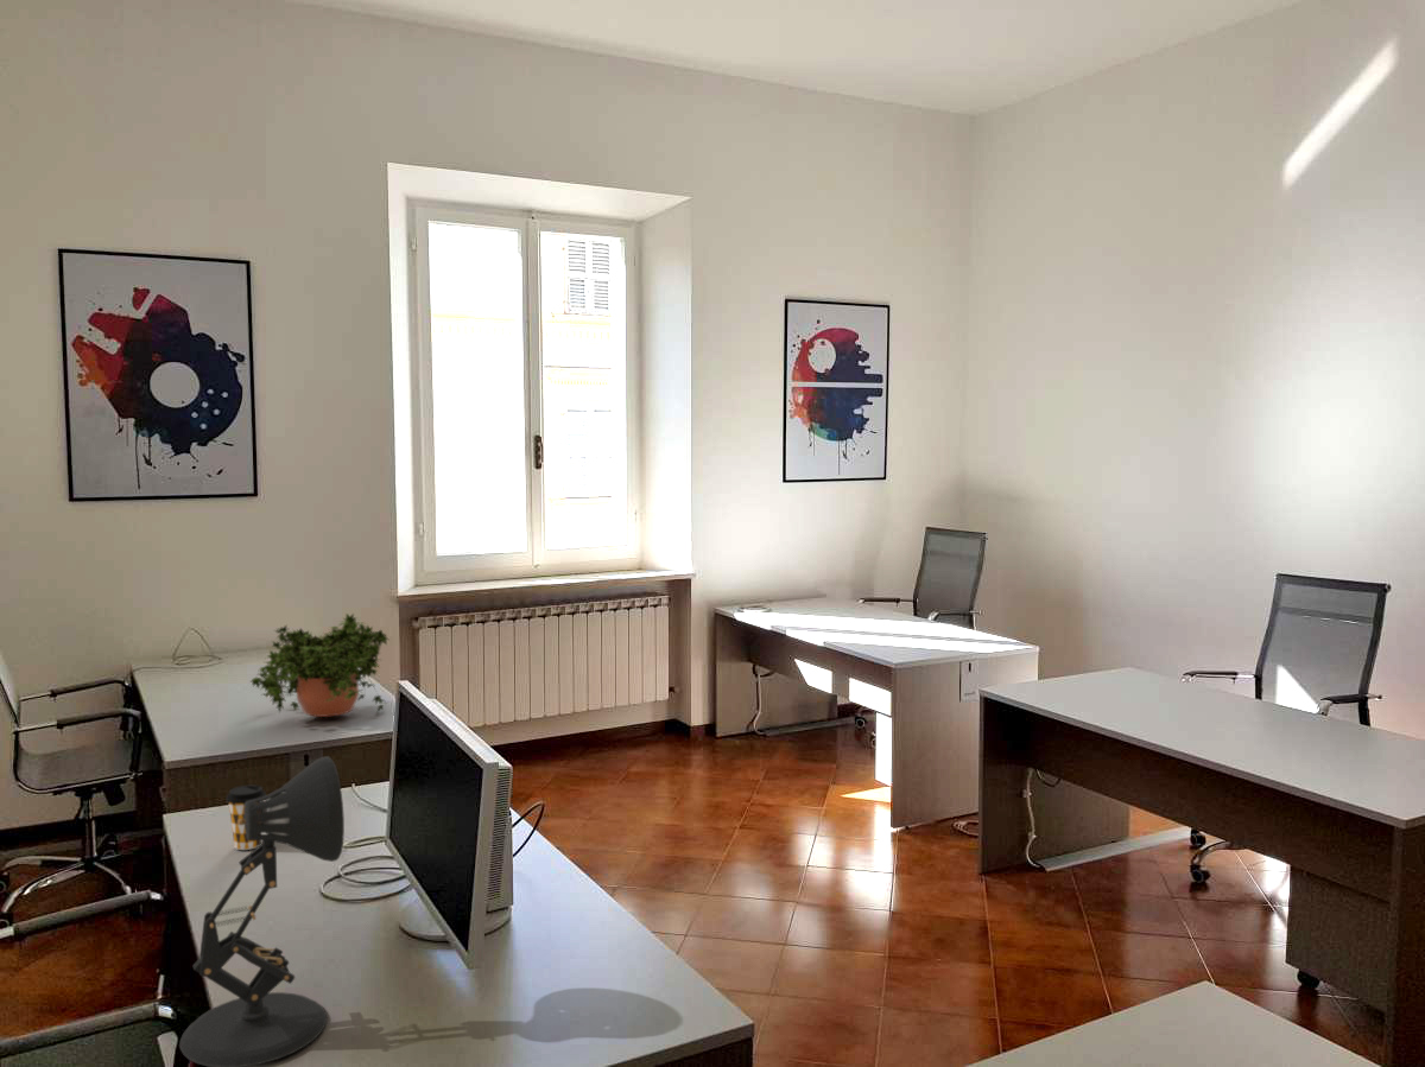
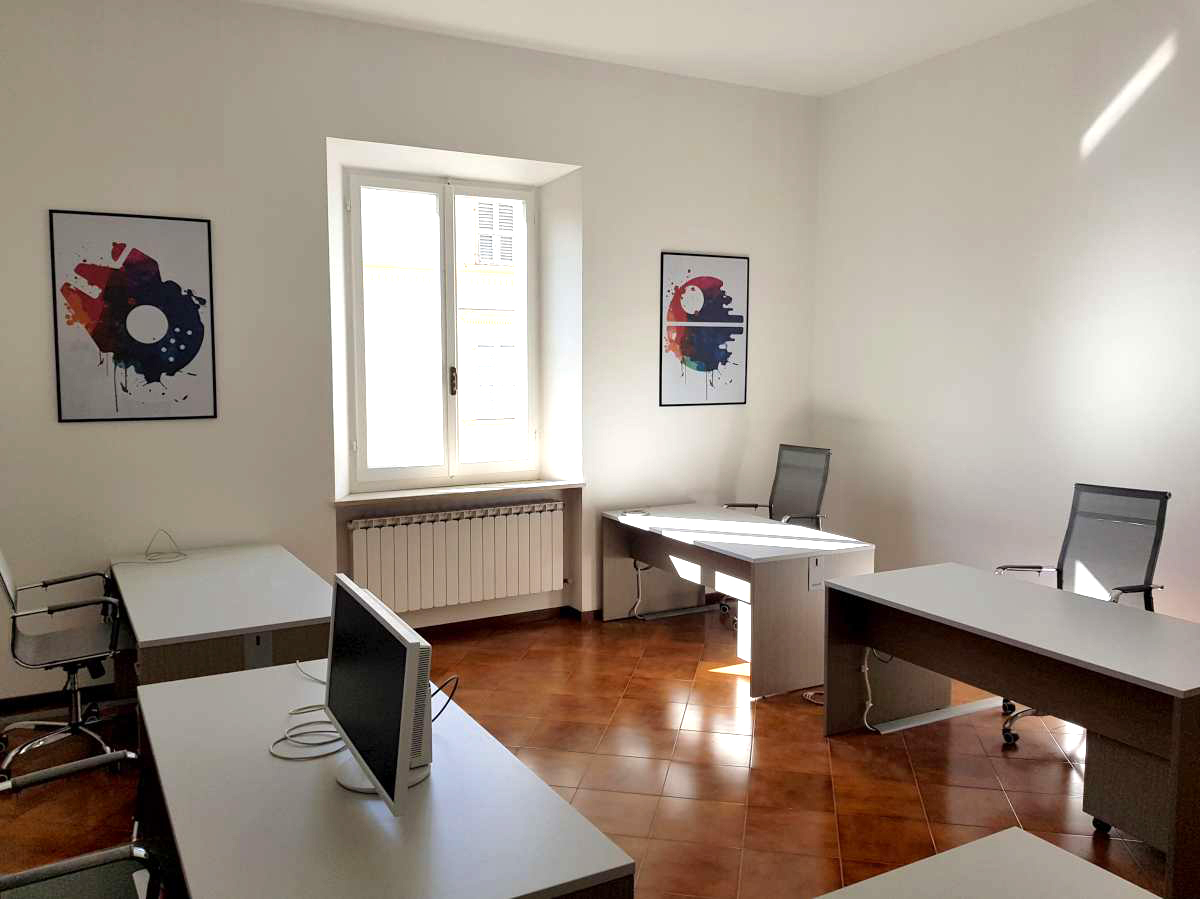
- coffee cup (242, 818)
- potted plant (323, 668)
- desk lamp (258, 898)
